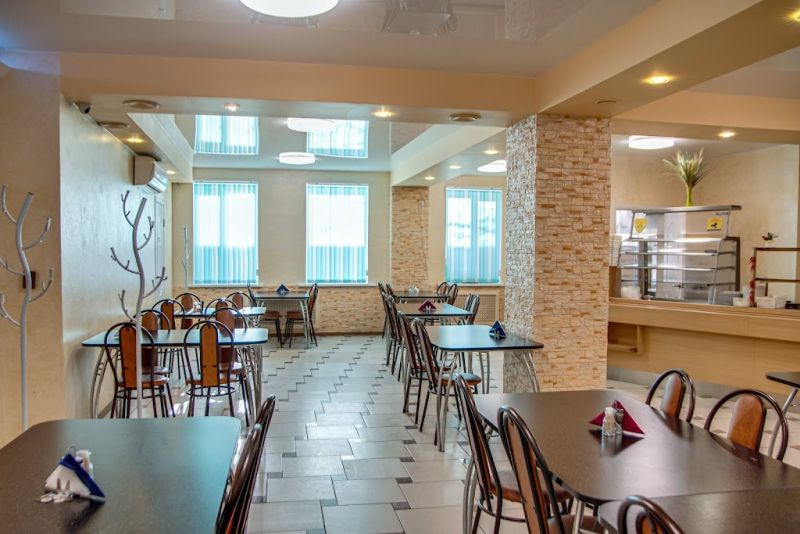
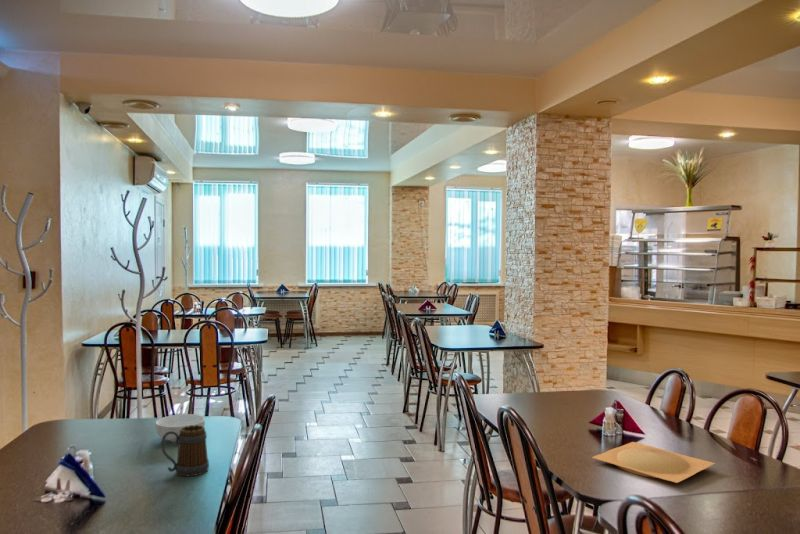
+ cereal bowl (180, 429)
+ plate (652, 458)
+ mug (185, 450)
